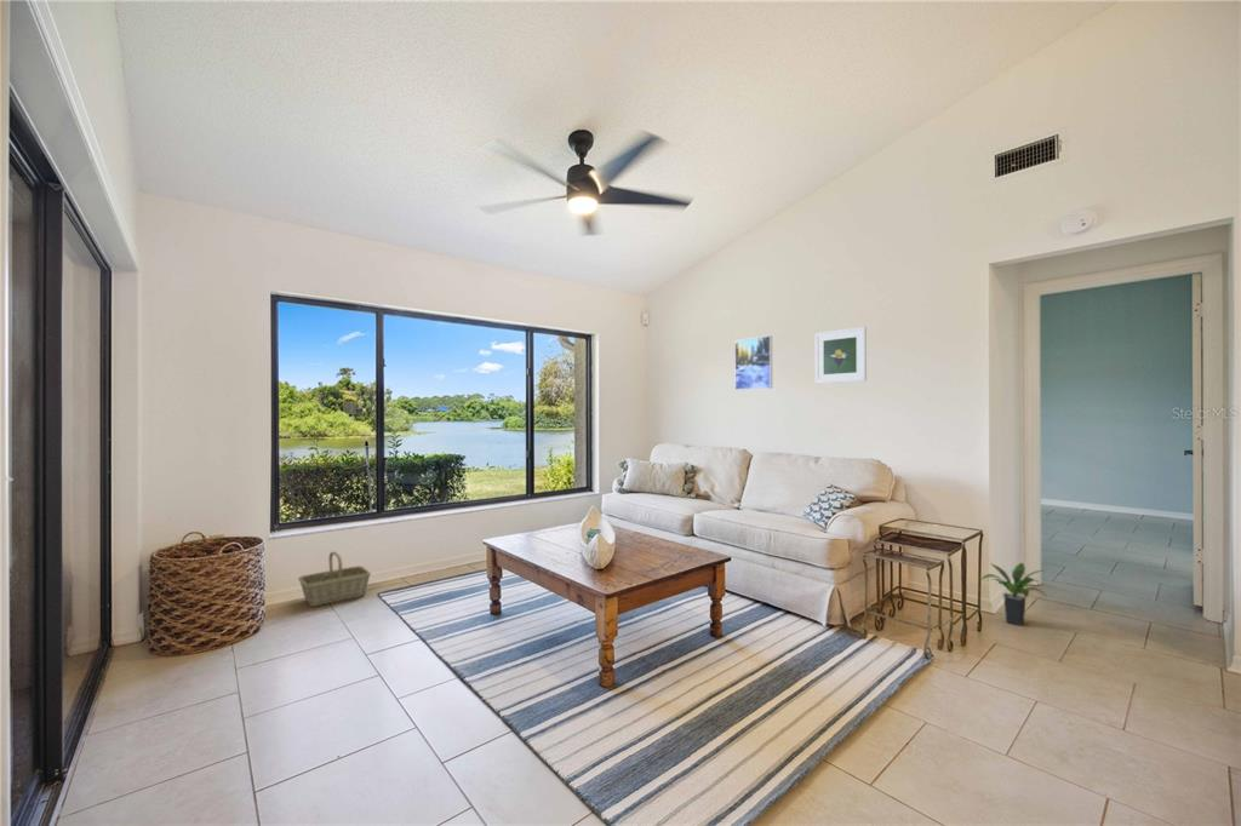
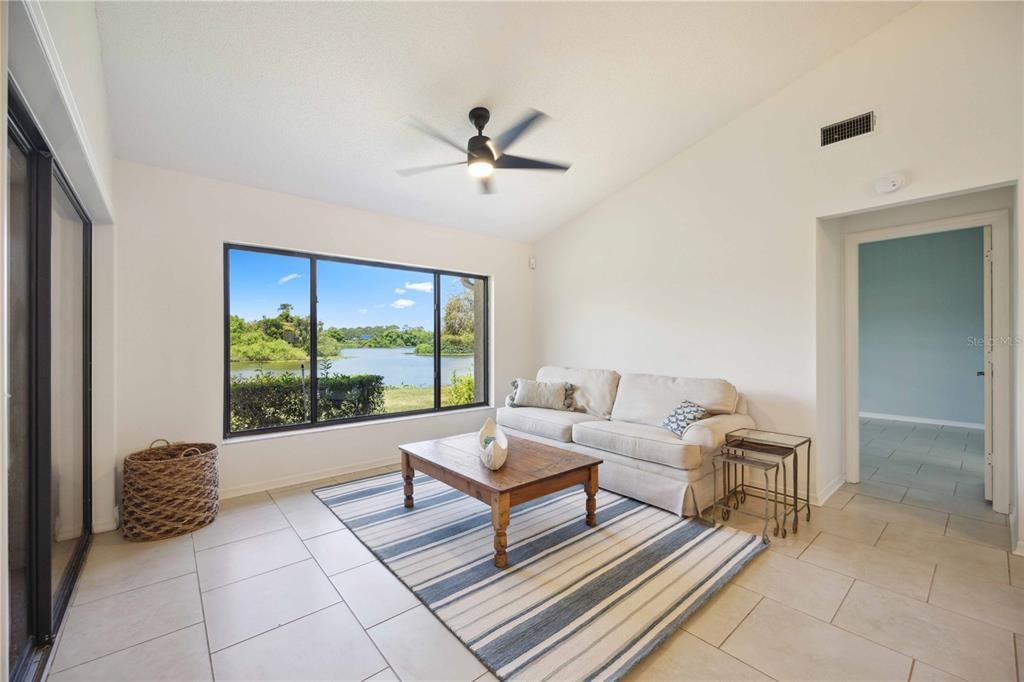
- basket (334, 575)
- potted plant (1013, 592)
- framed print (753, 363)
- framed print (840, 356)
